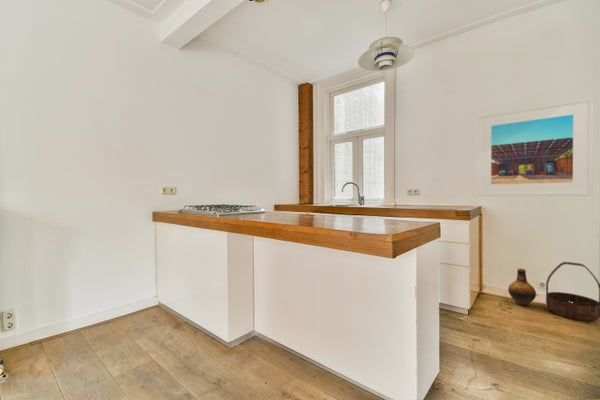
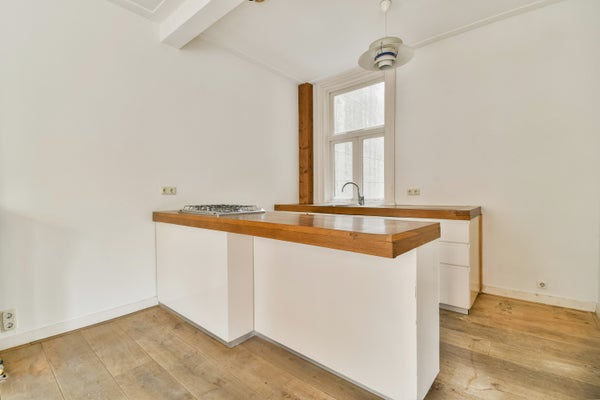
- ceramic jug (521, 286)
- basket (572, 294)
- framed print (529, 152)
